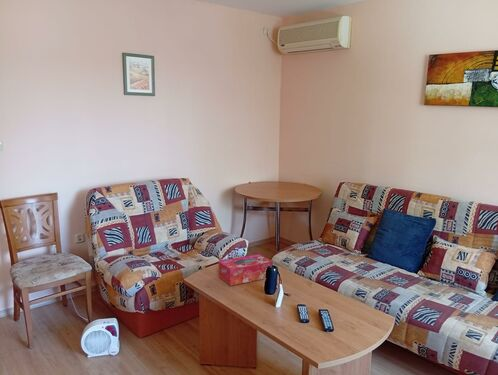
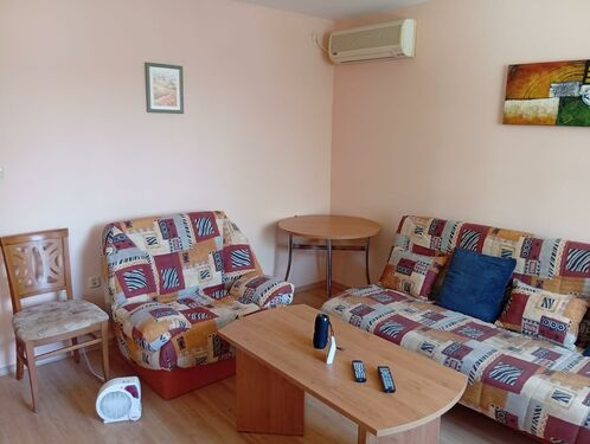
- tissue box (245, 269)
